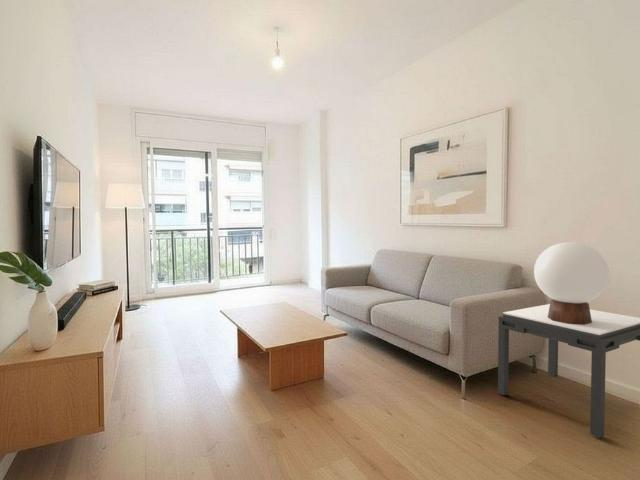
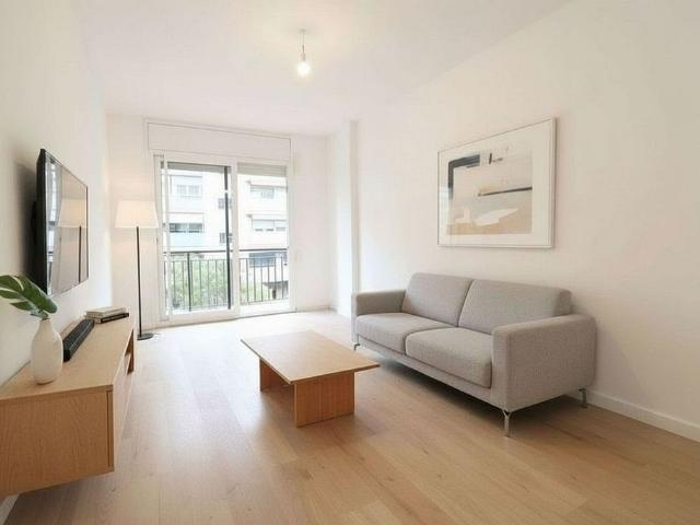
- table lamp (569, 280)
- side table (573, 346)
